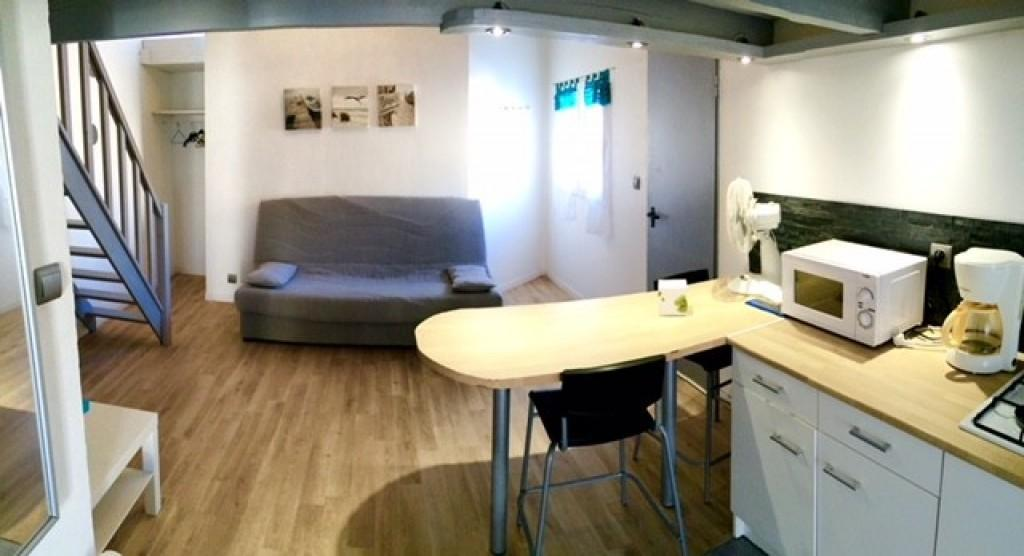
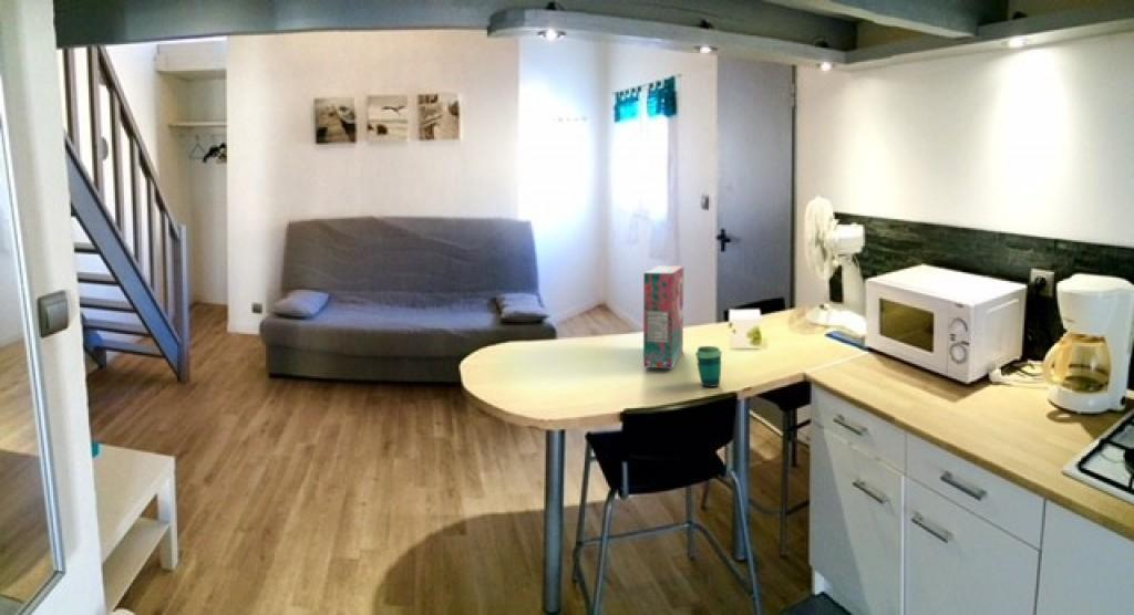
+ cup (708, 366)
+ cereal box (663, 314)
